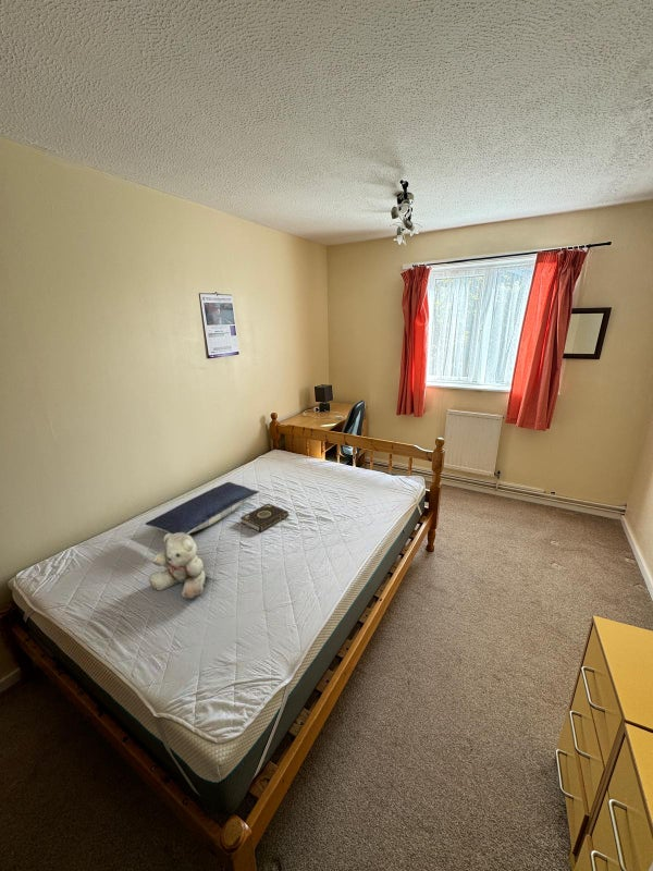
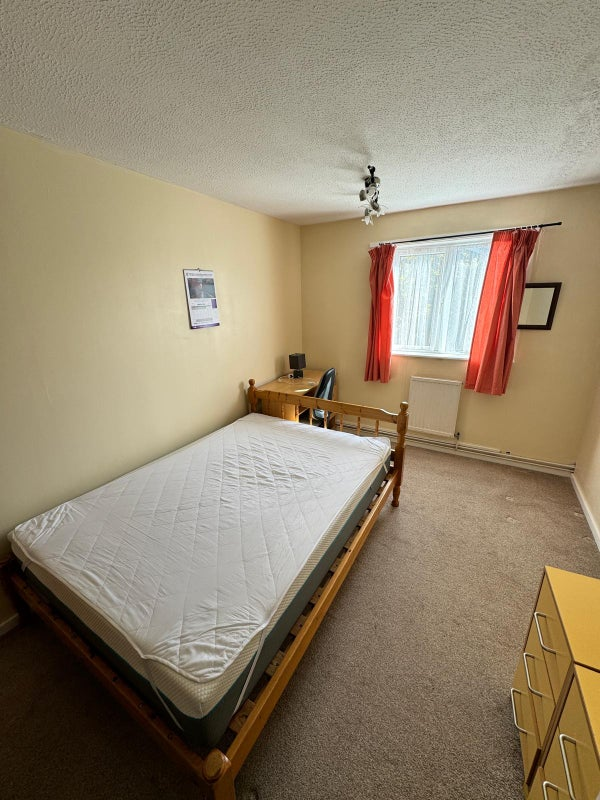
- teddy bear (174, 564)
- book (264, 517)
- pillow (207, 506)
